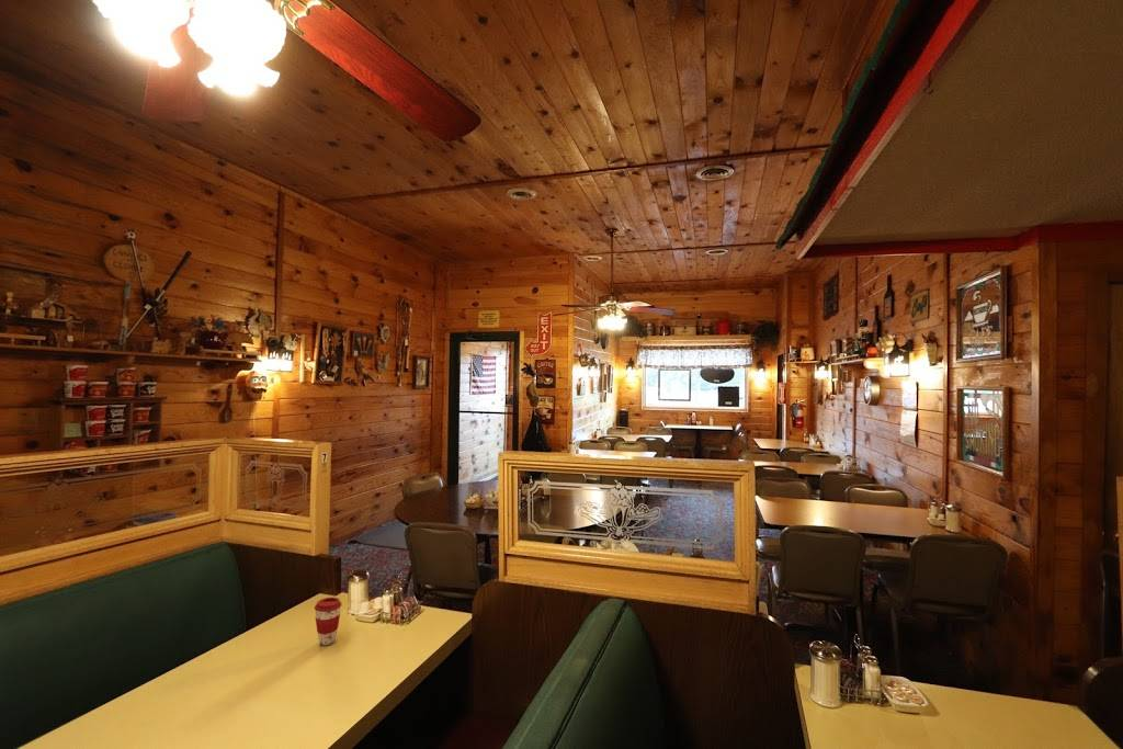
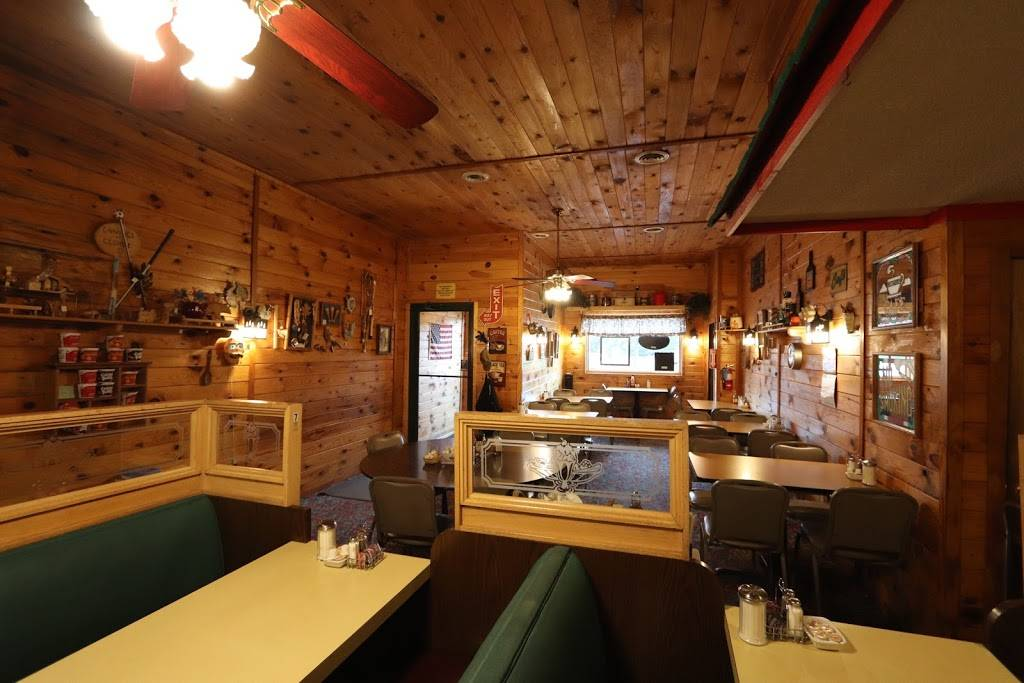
- coffee cup (327, 621)
